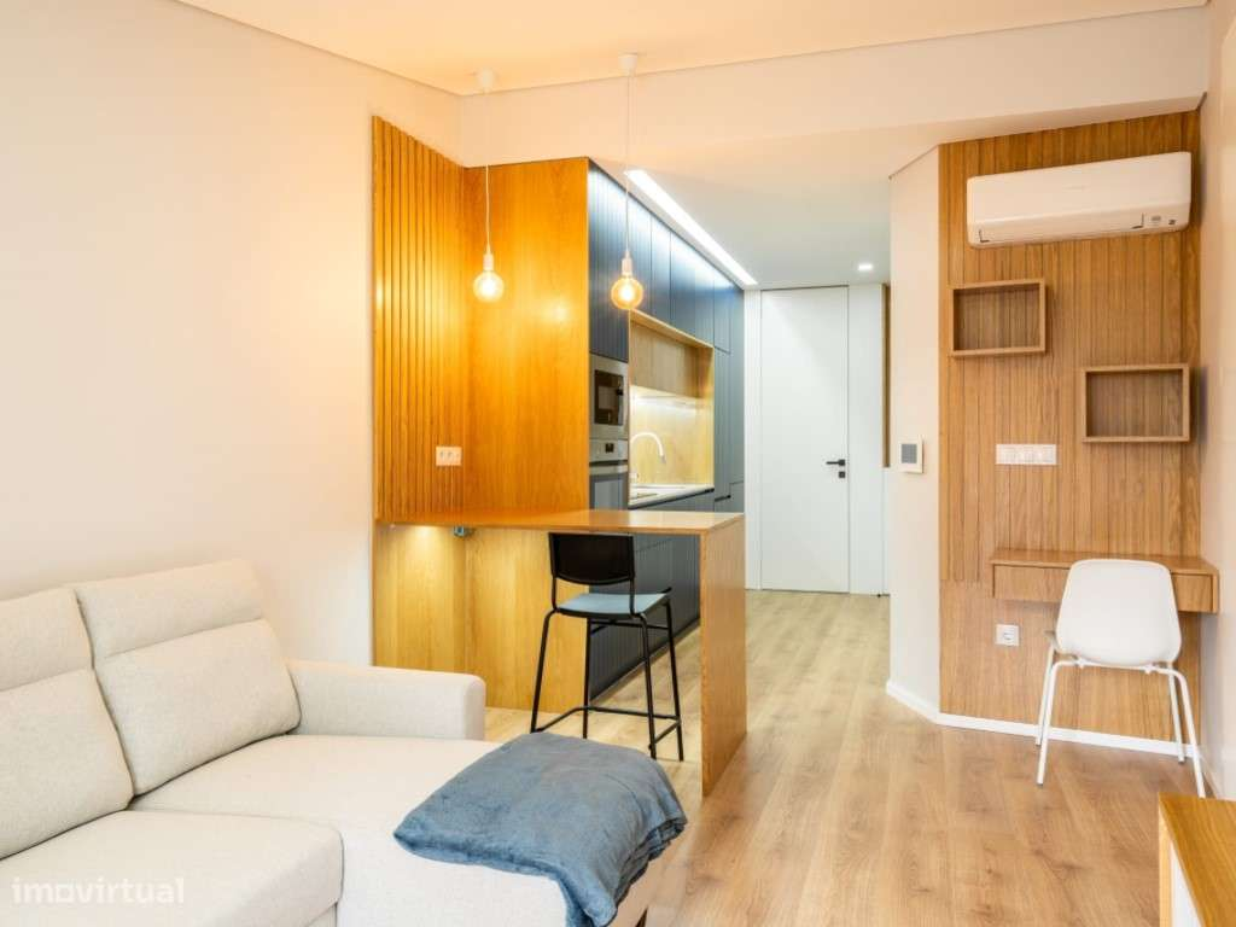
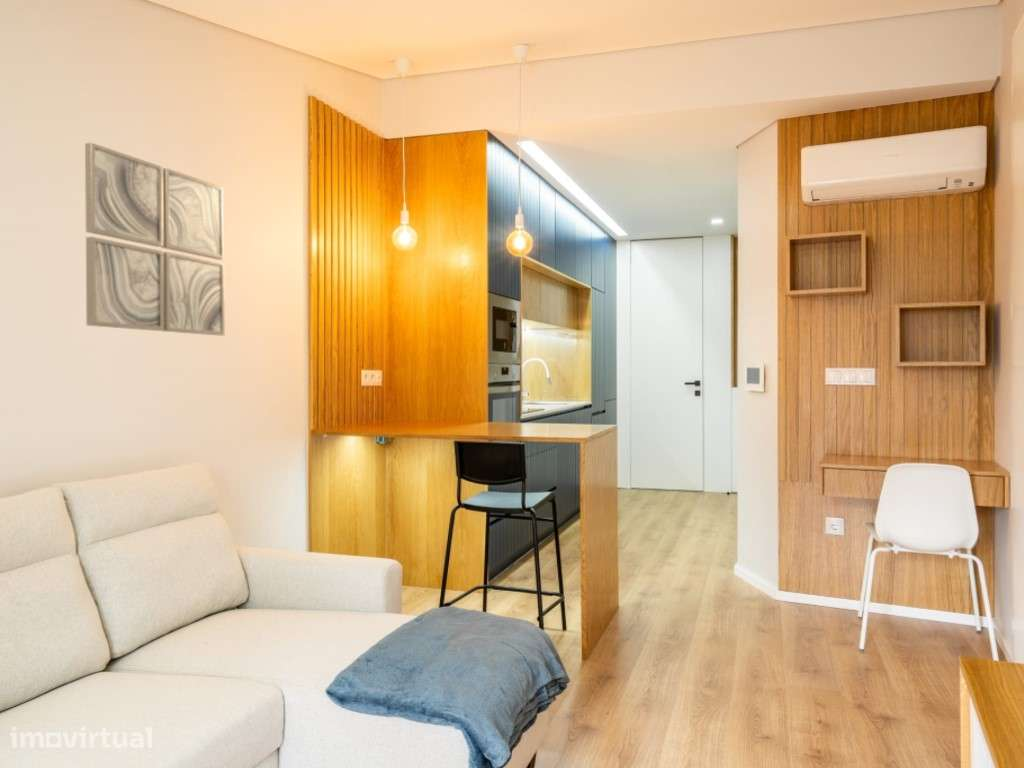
+ wall art (162, 247)
